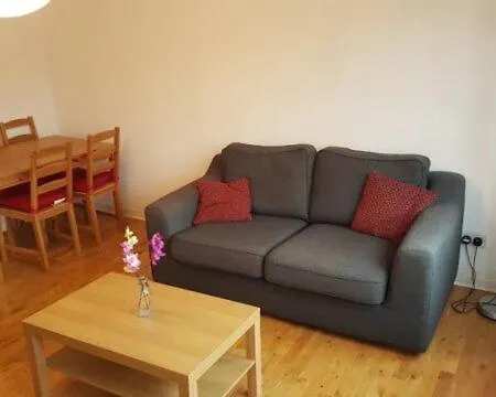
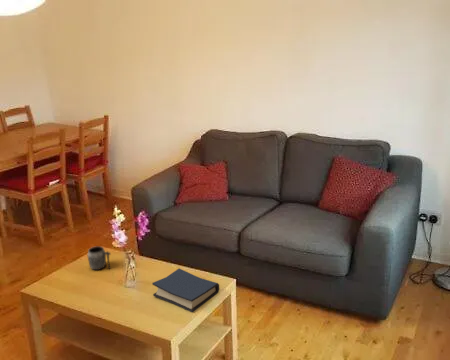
+ mug (100, 258)
+ hardback book (186, 287)
